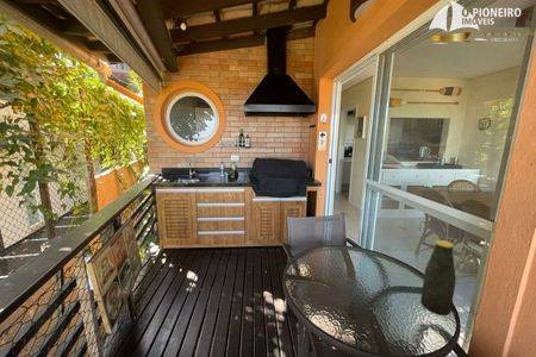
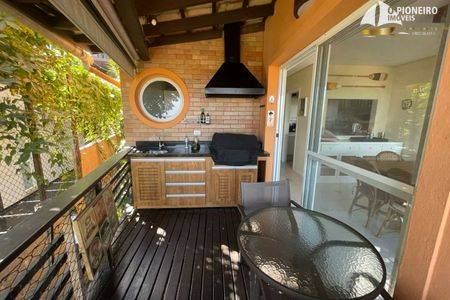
- bottle (440, 275)
